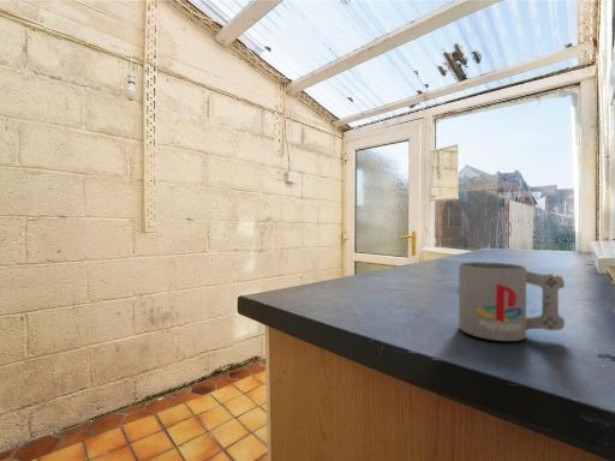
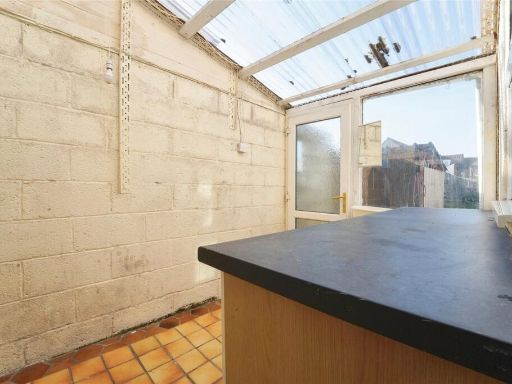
- mug (508, 298)
